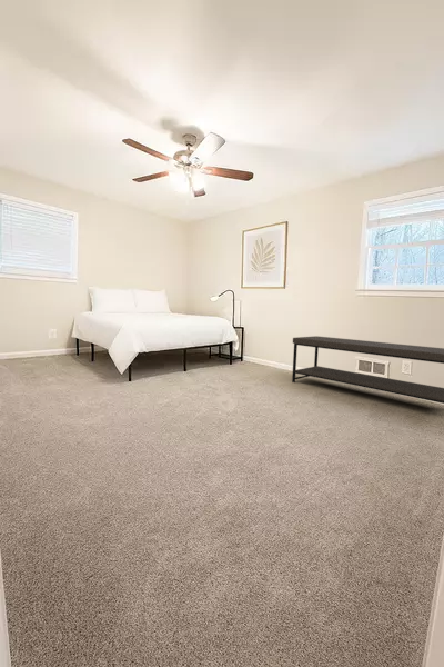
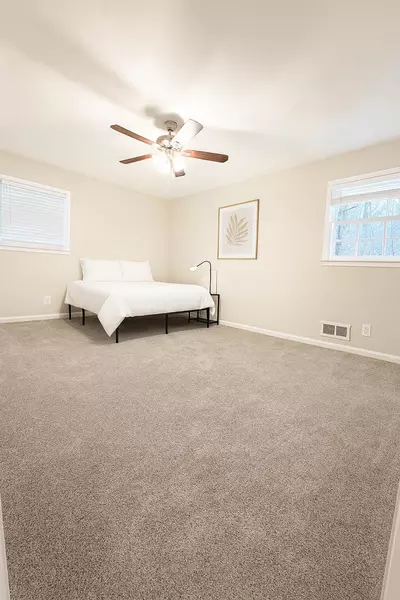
- storage bench (369, 375)
